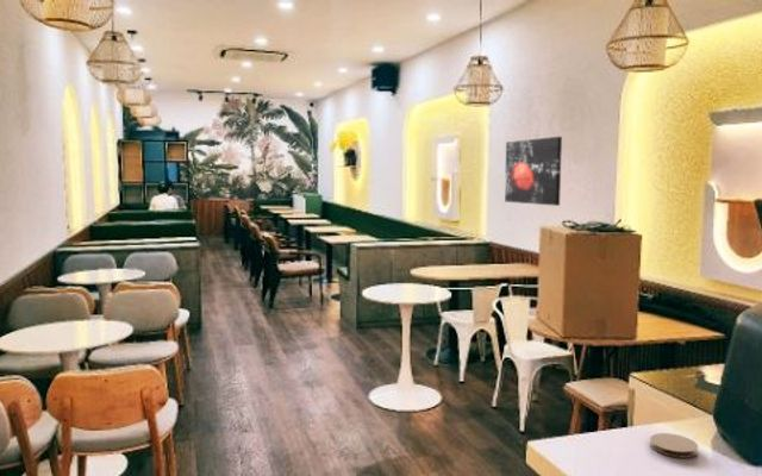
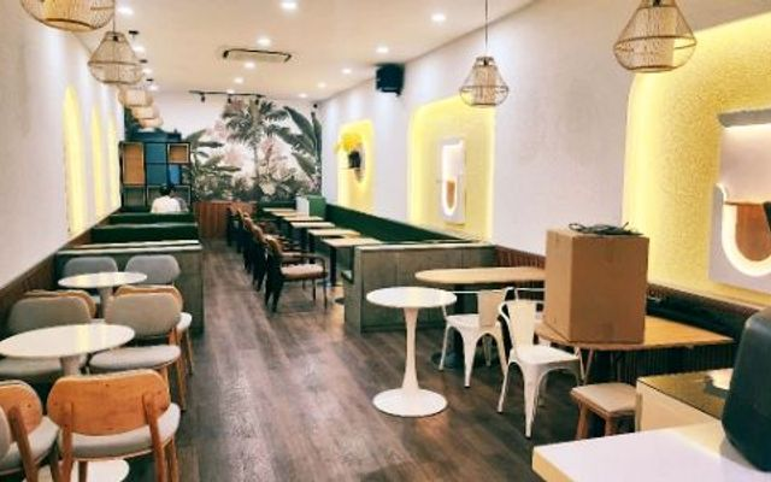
- coaster (673, 445)
- wall art (531, 171)
